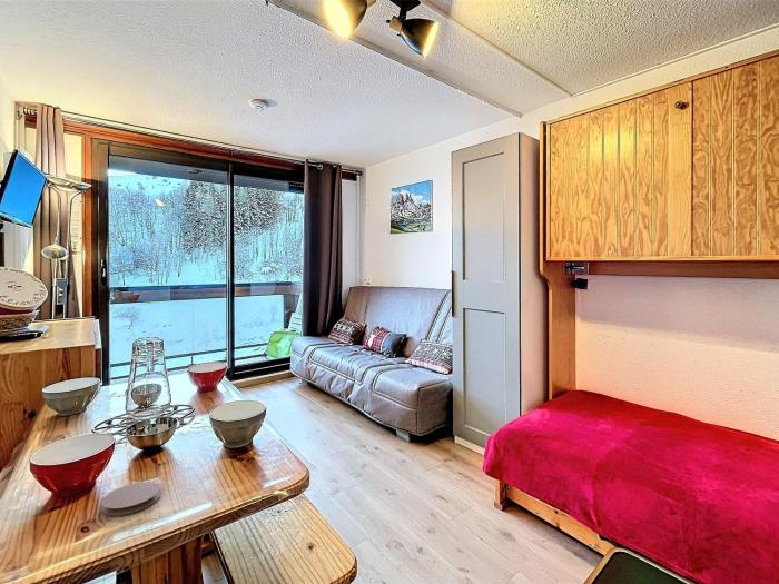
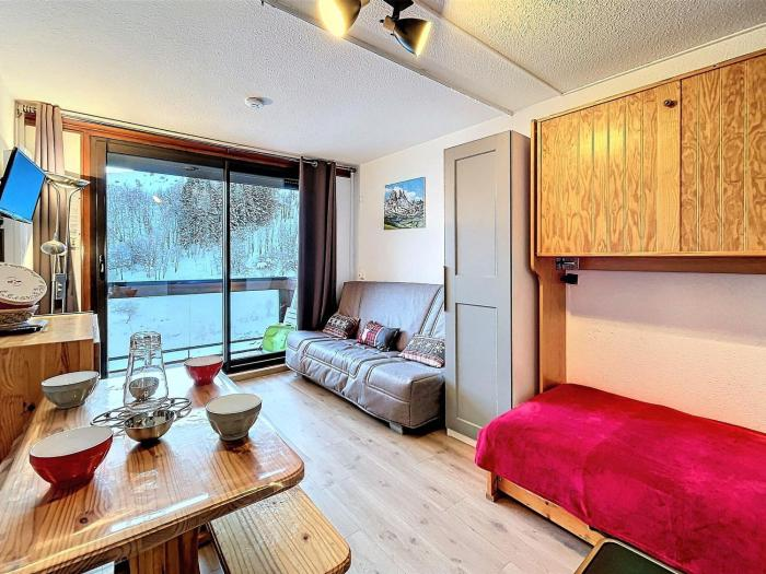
- coaster (131, 497)
